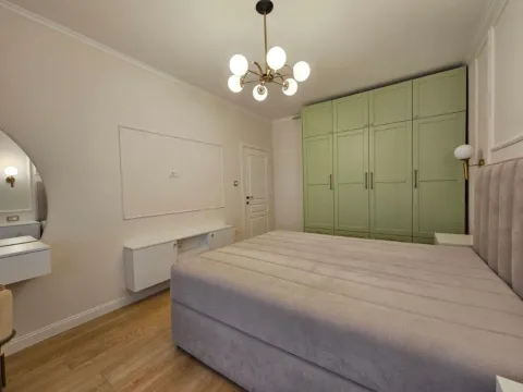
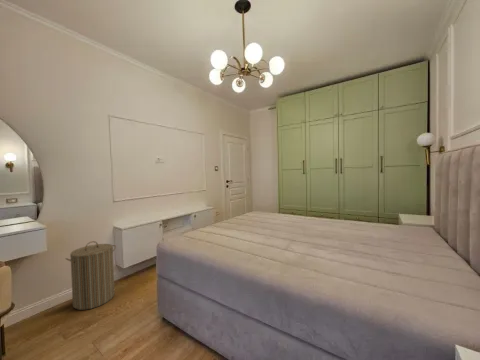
+ laundry hamper (93, 270)
